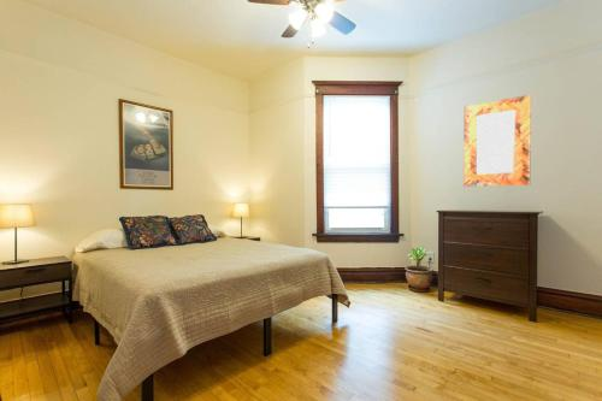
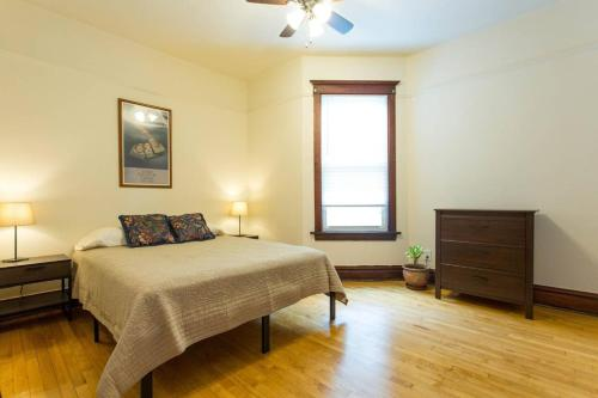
- home mirror (495, 143)
